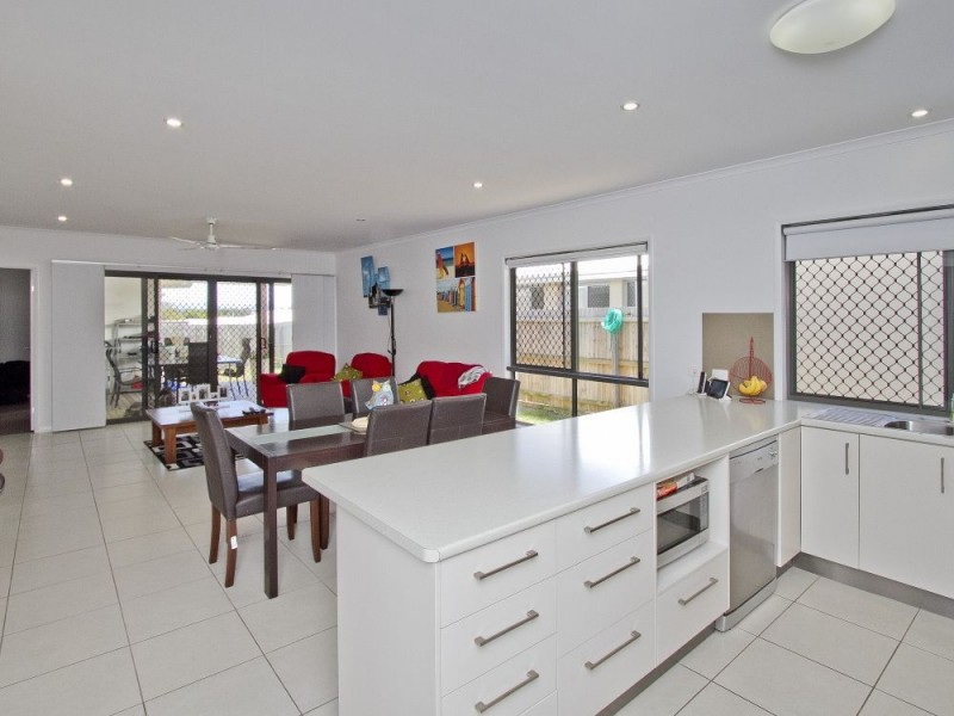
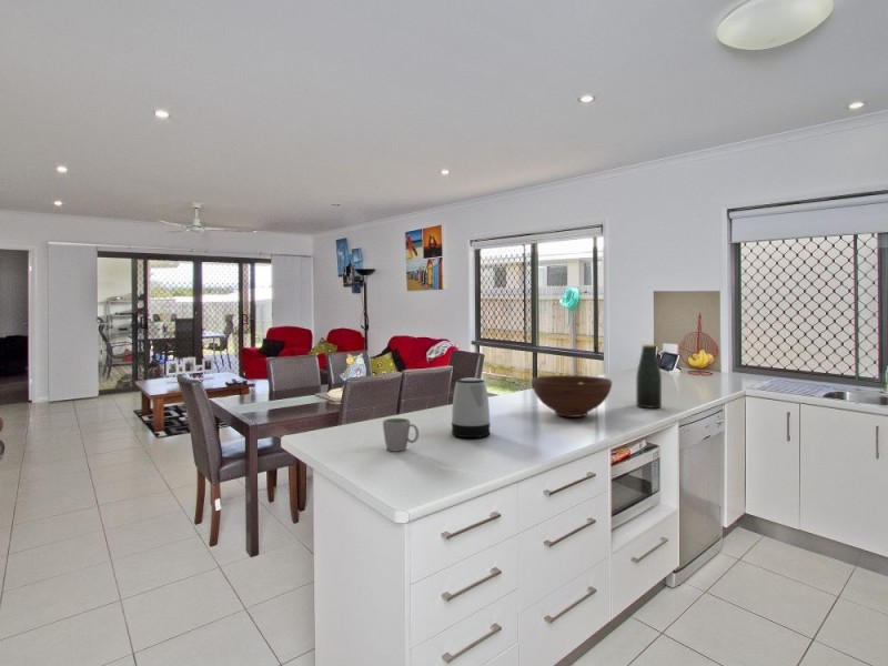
+ fruit bowl (571, 396)
+ mug (401, 434)
+ kettle (467, 405)
+ bottle (648, 375)
